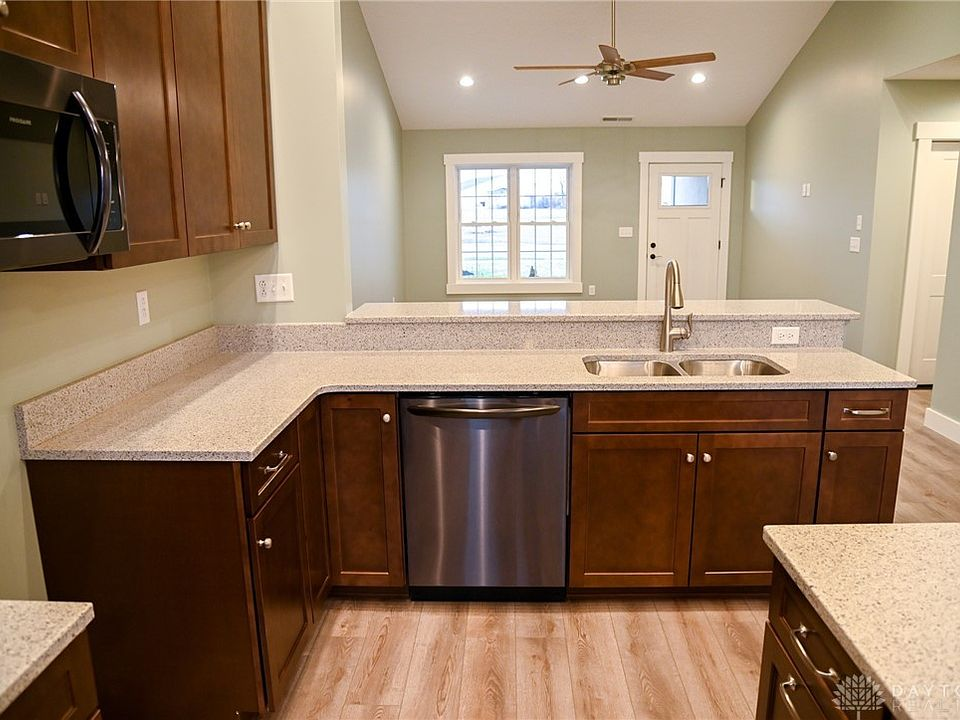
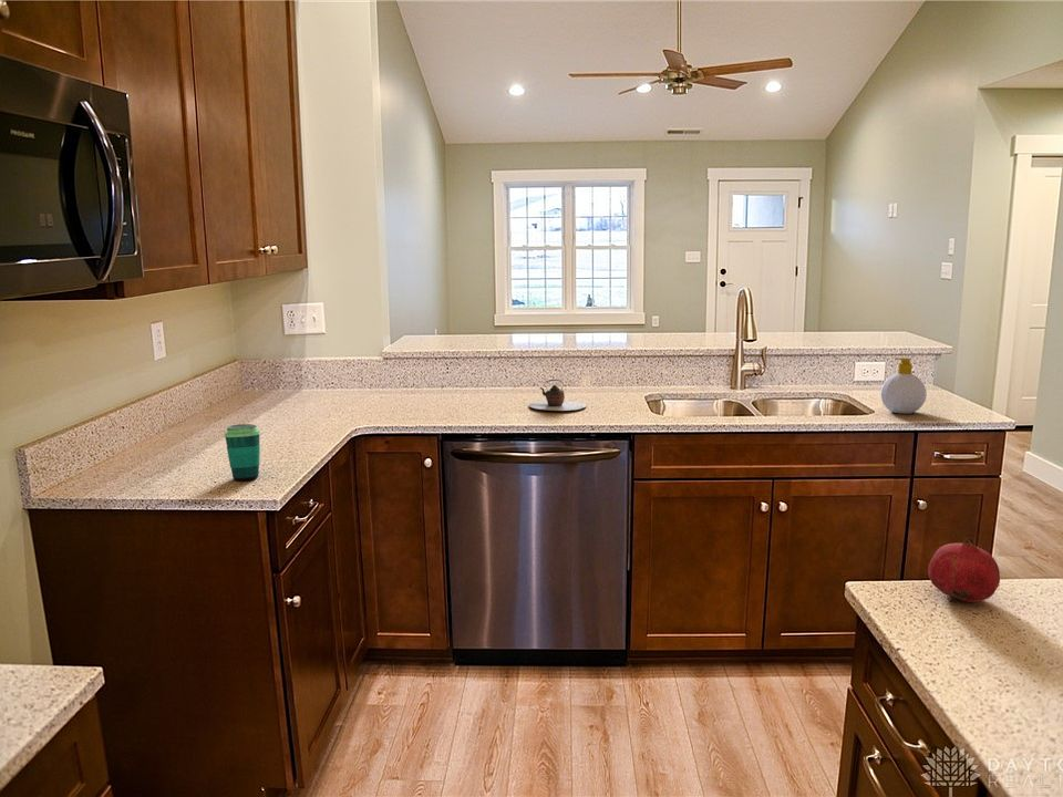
+ teapot (557, 392)
+ cup (244, 452)
+ soap bottle (904, 384)
+ fruit (963, 566)
